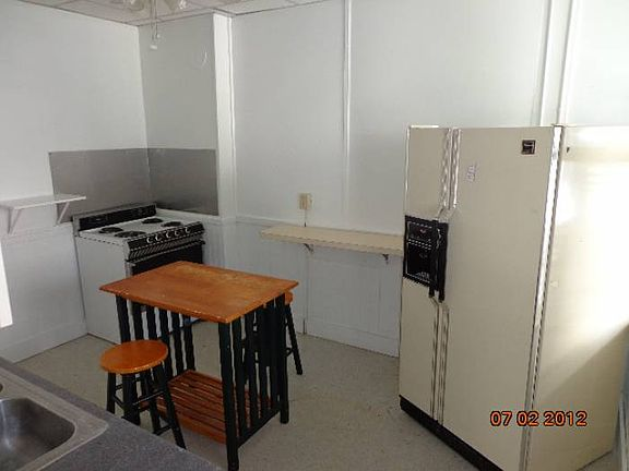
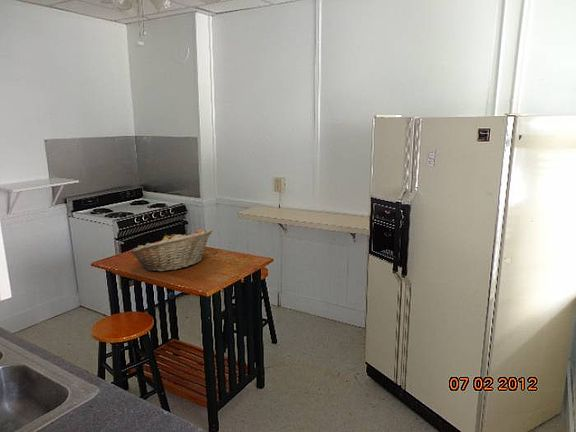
+ fruit basket (173, 247)
